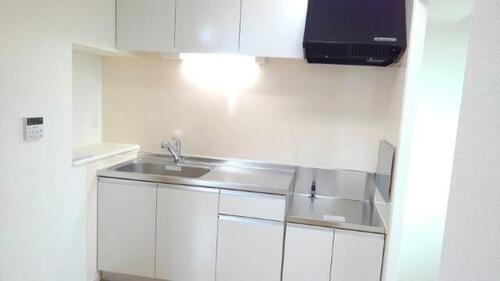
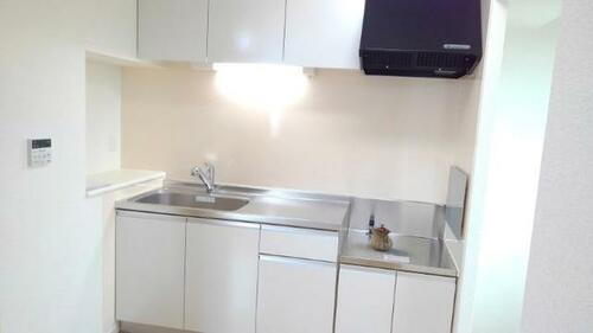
+ teapot (382, 236)
